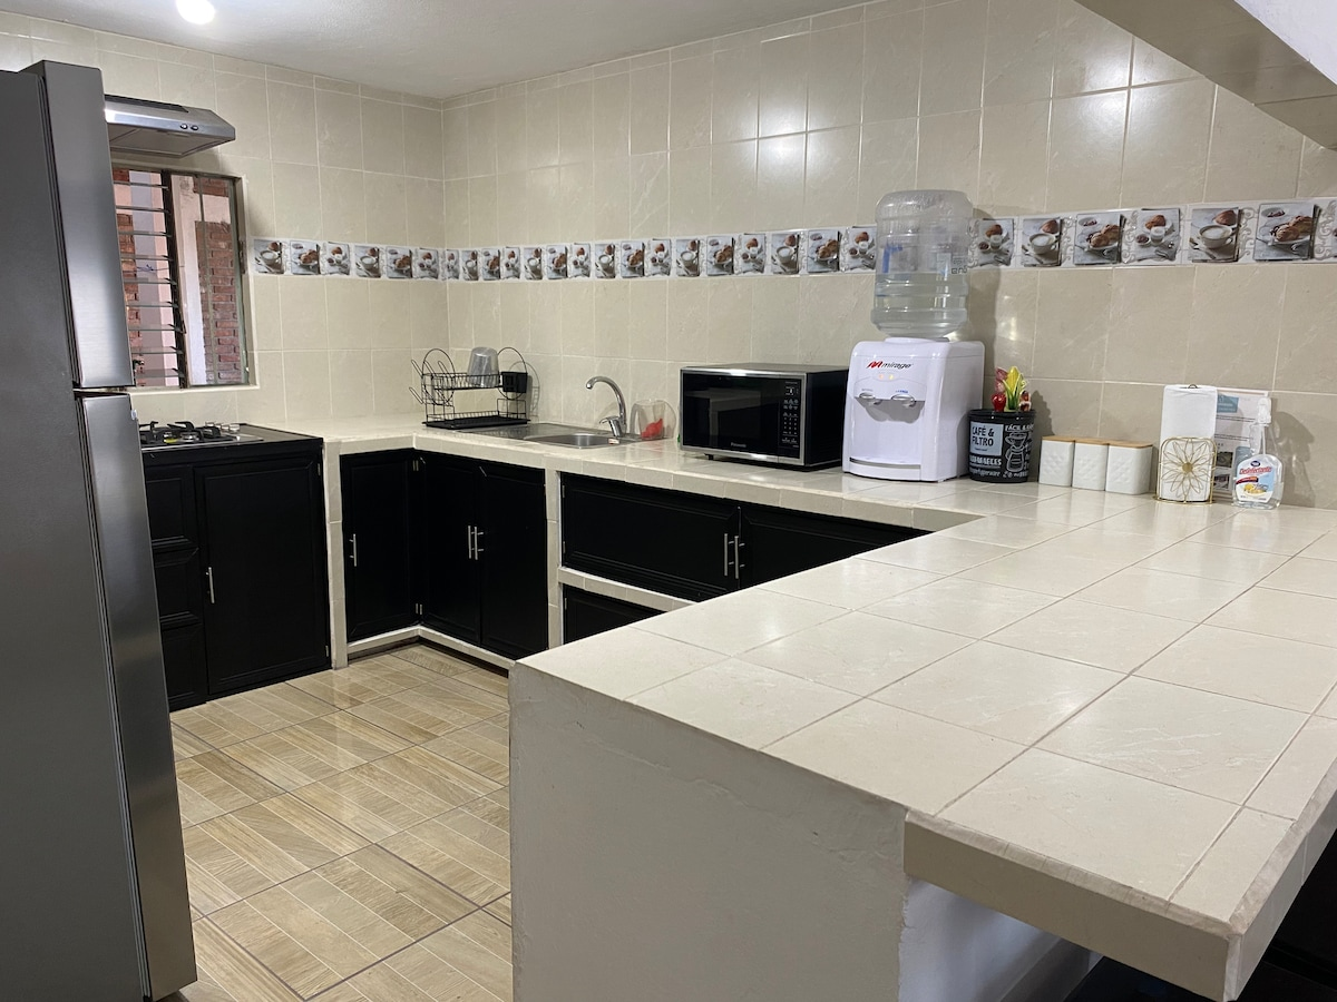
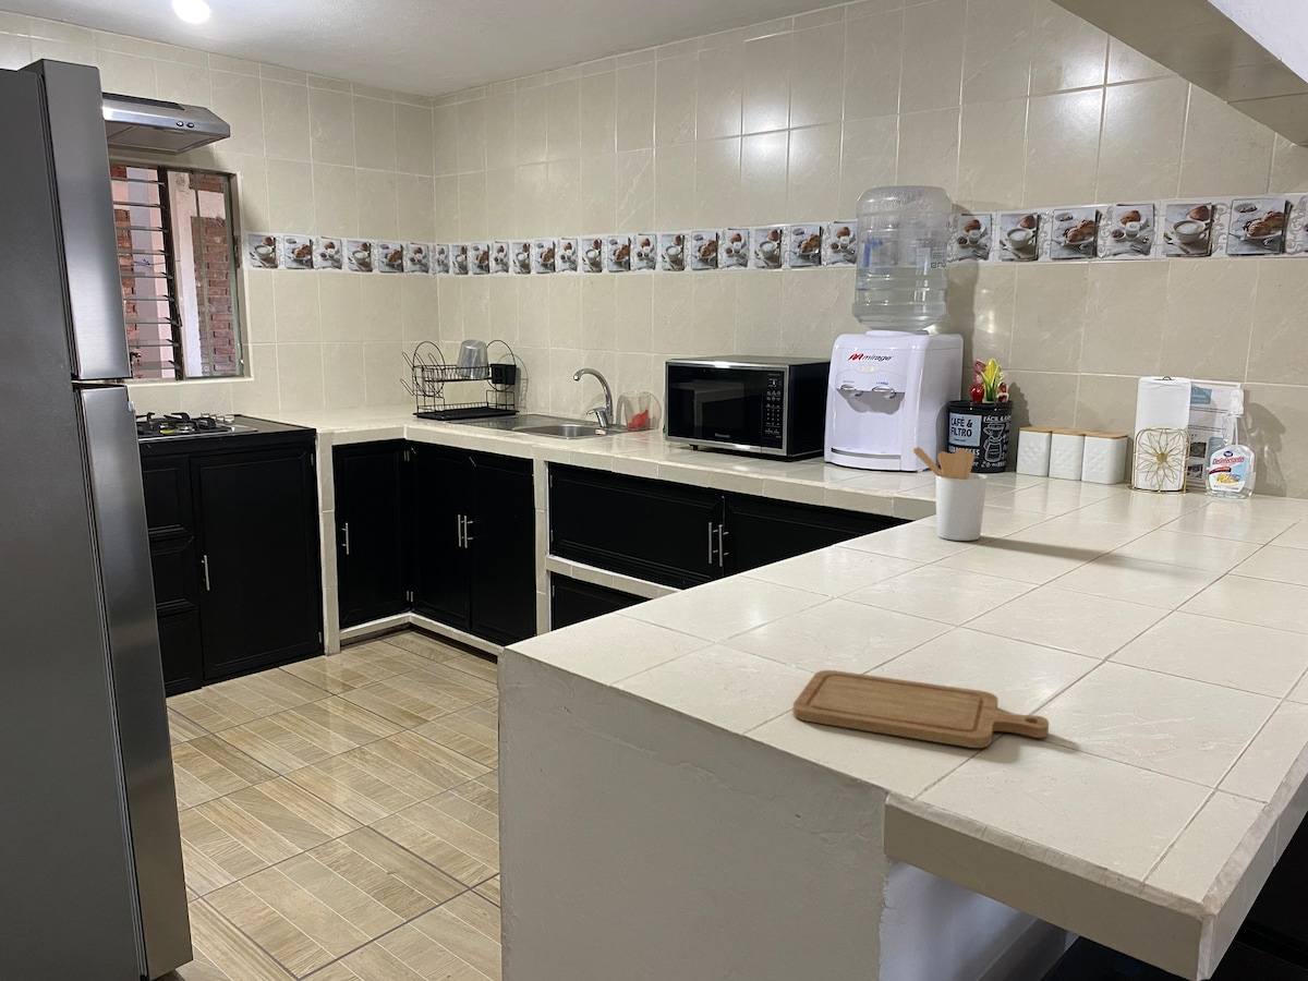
+ utensil holder (946, 491)
+ chopping board (920, 708)
